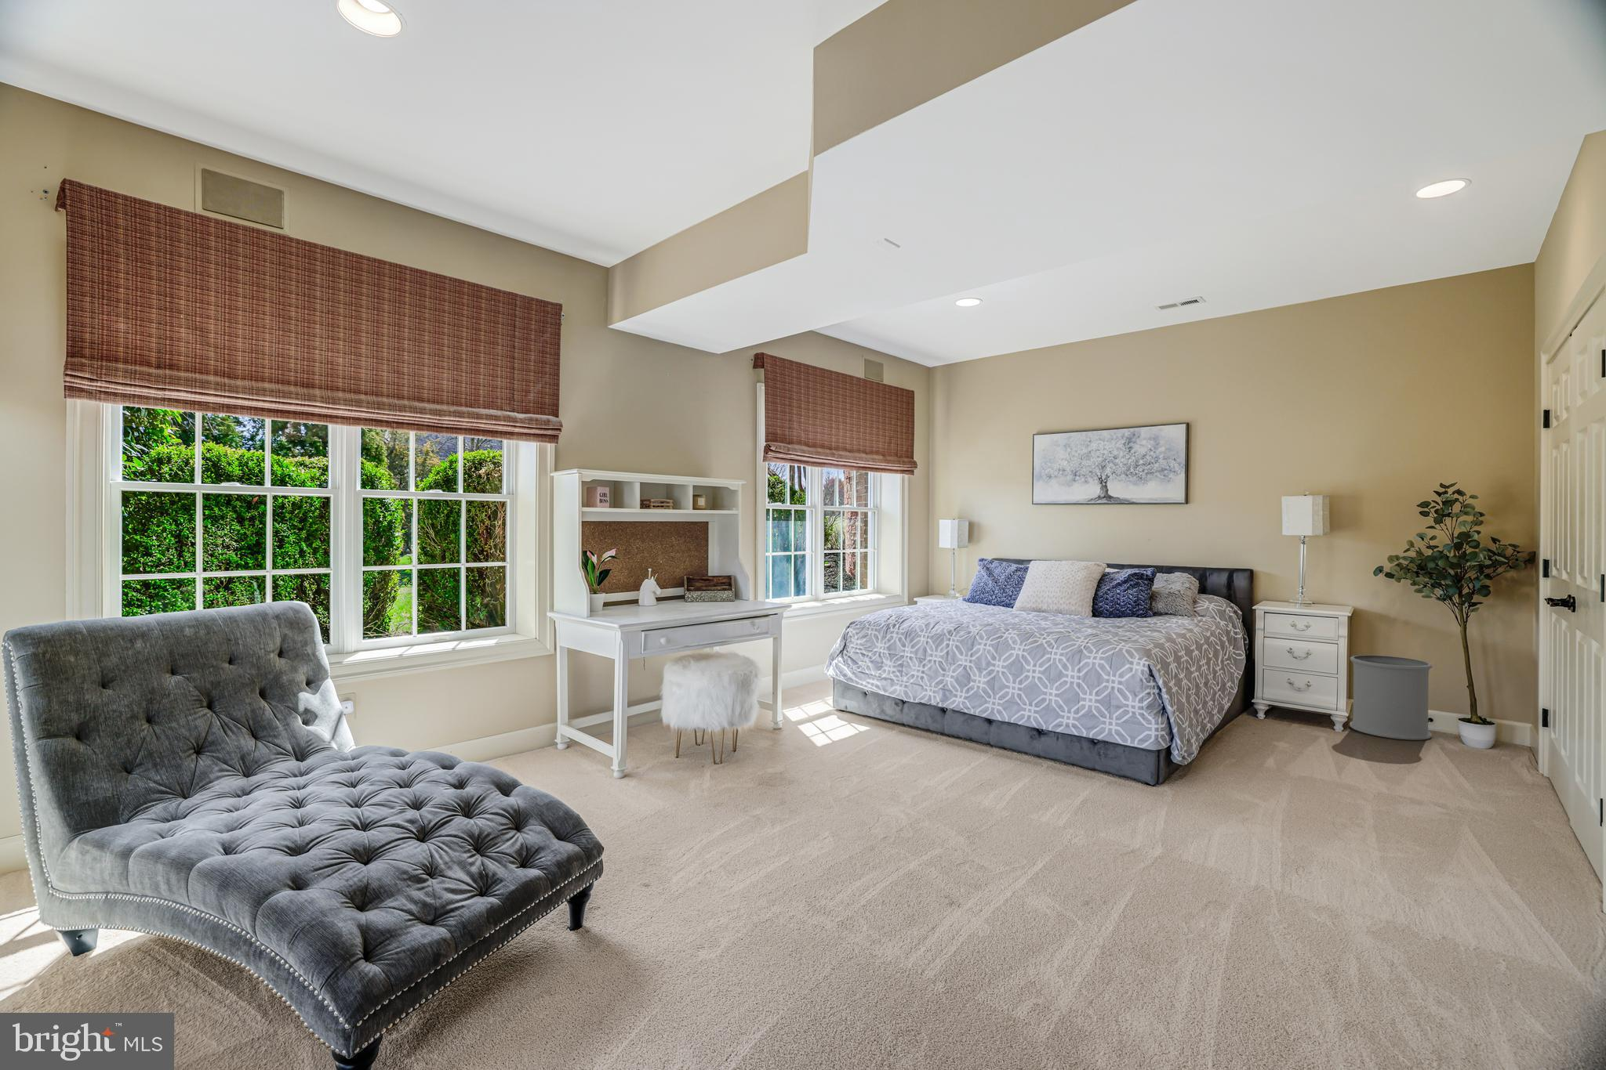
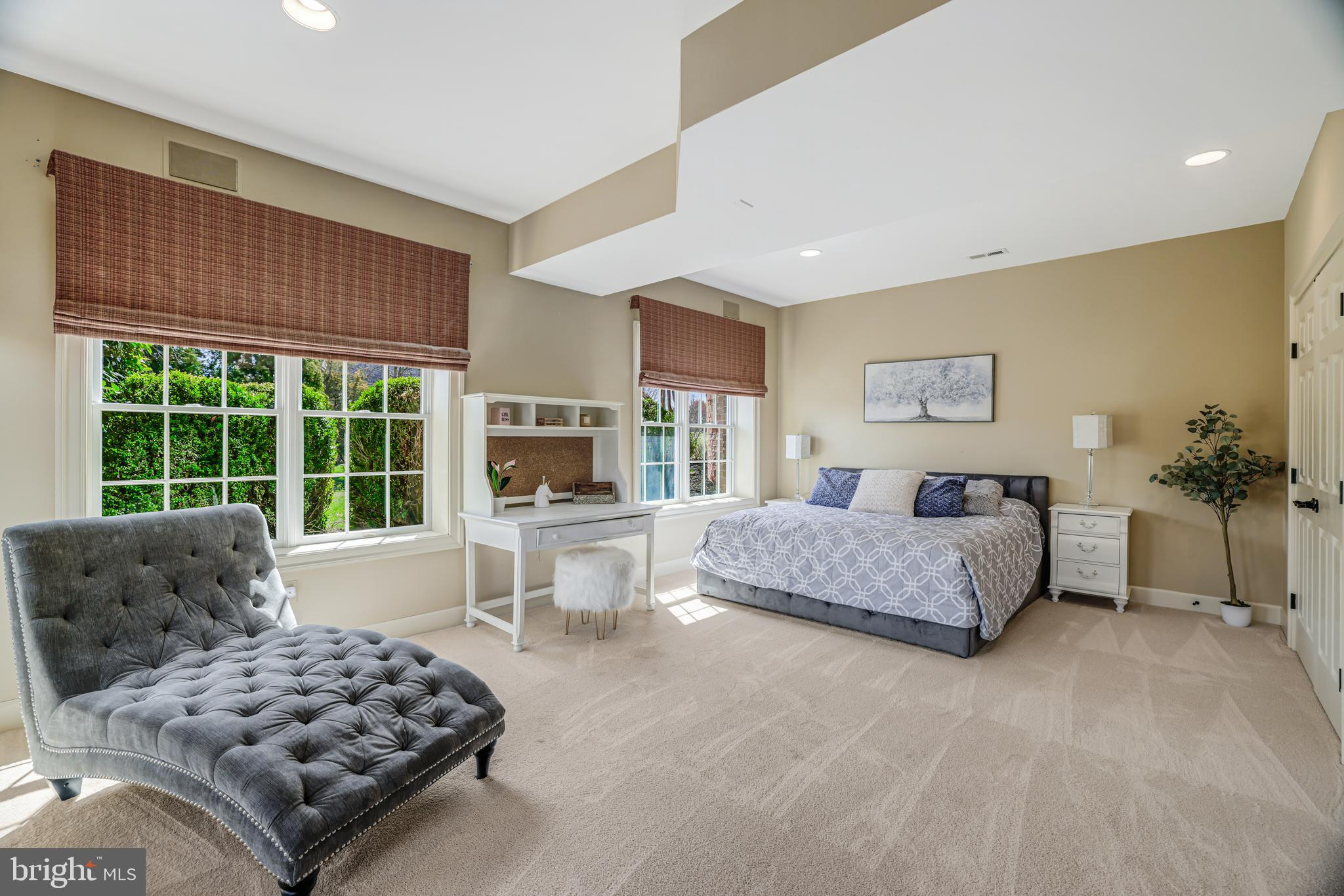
- waste bin (1390, 695)
